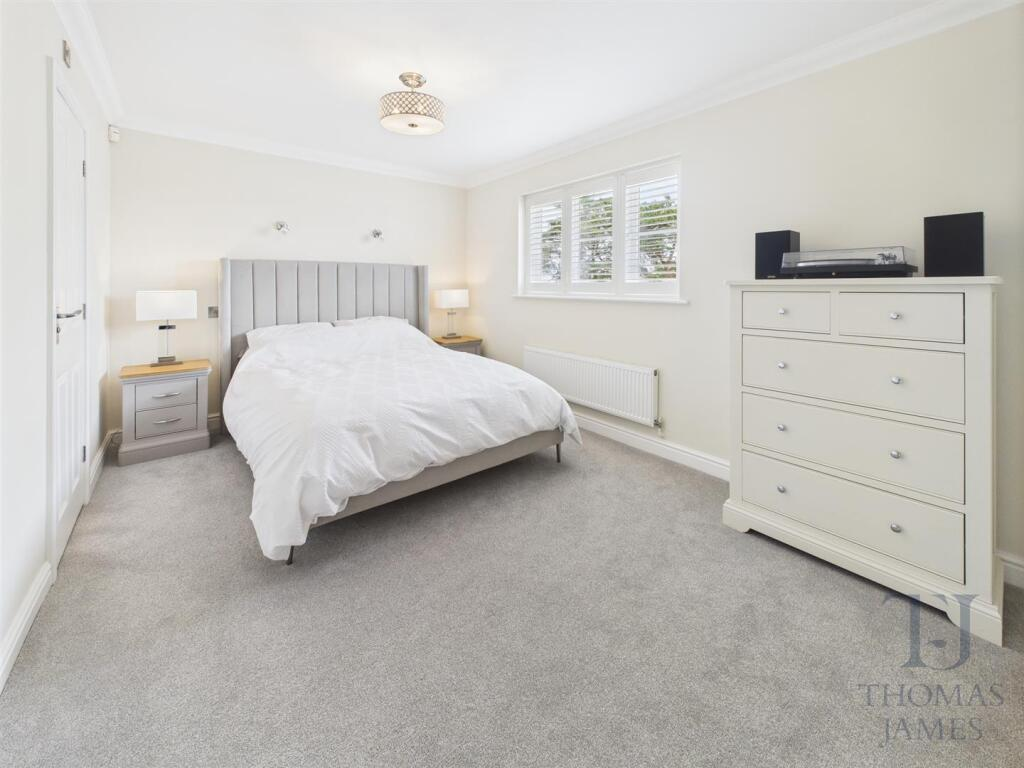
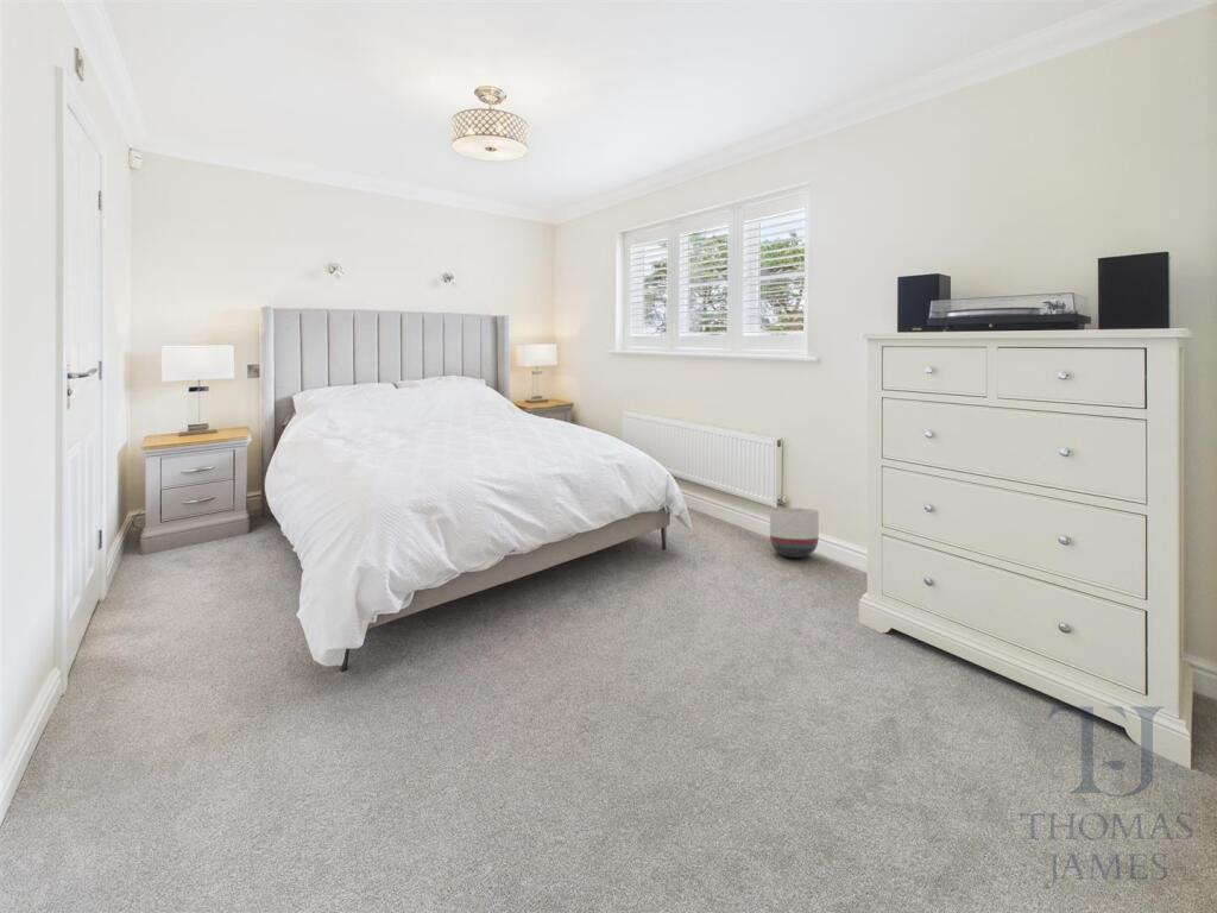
+ planter (794, 533)
